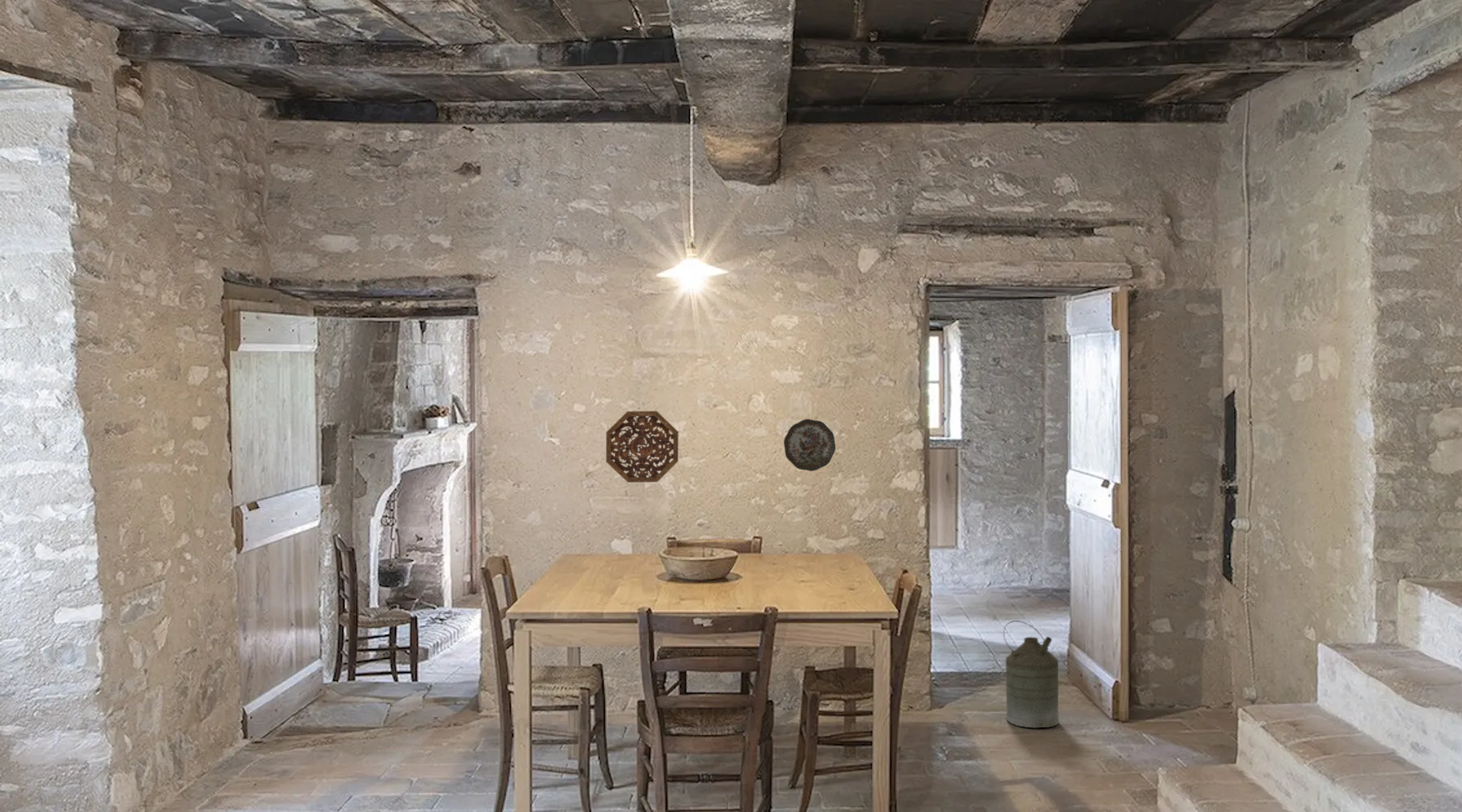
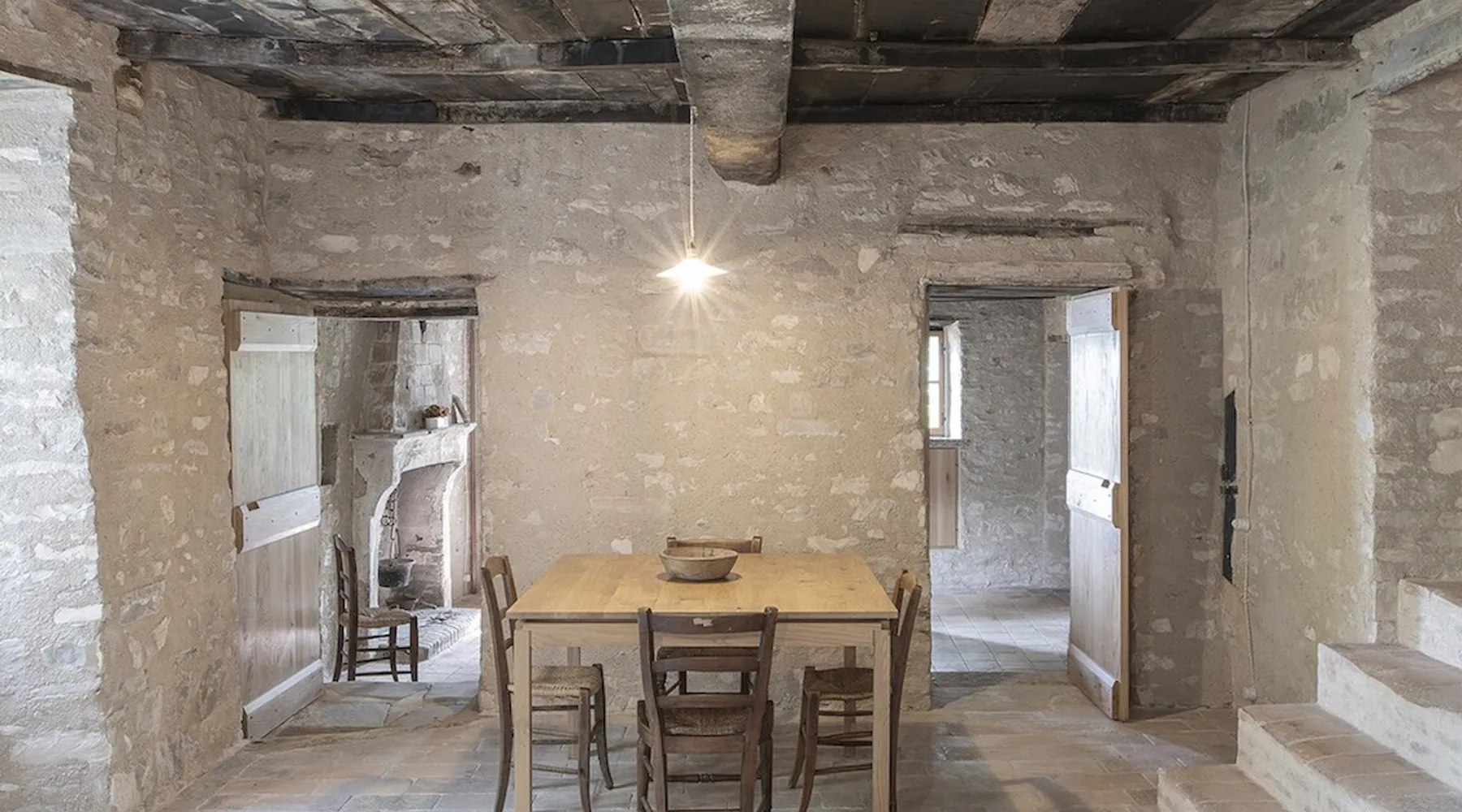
- decorative platter (642, 447)
- decorative plate (809, 445)
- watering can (1030, 672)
